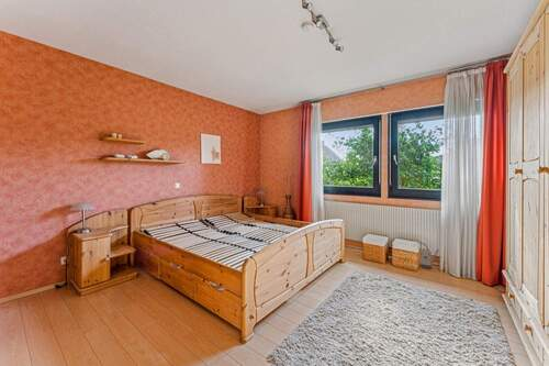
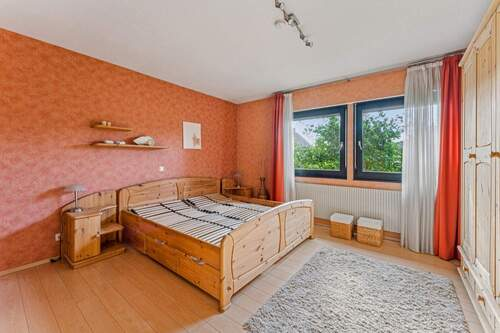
- watering can (426, 255)
